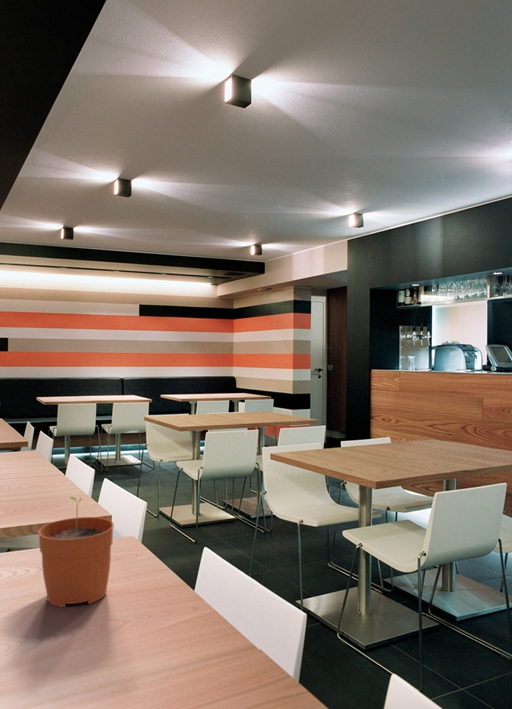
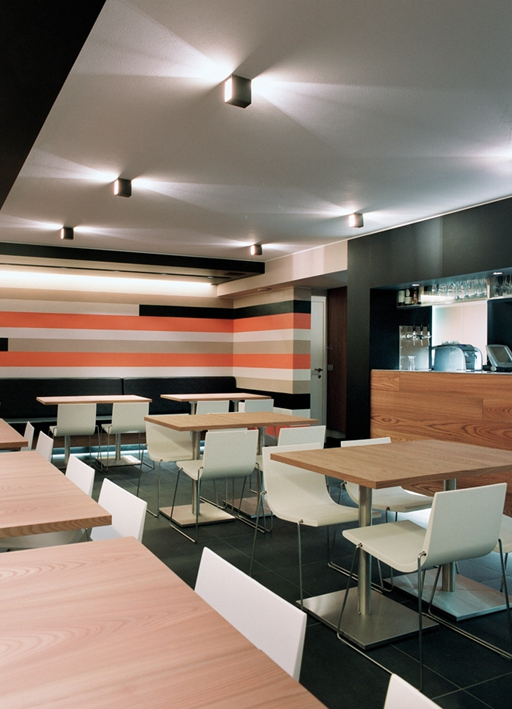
- plant pot (76, 544)
